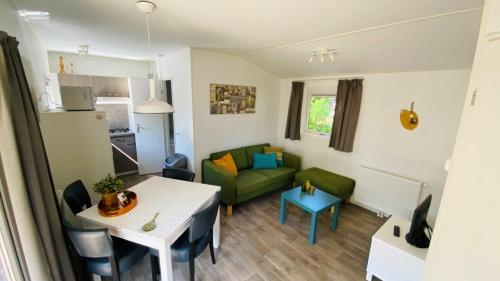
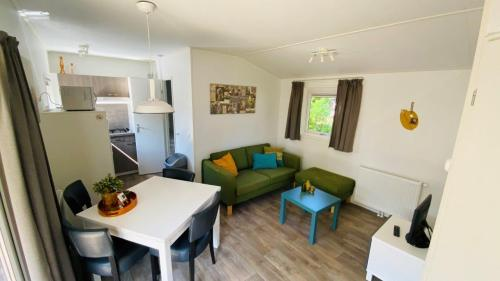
- spoon (152, 220)
